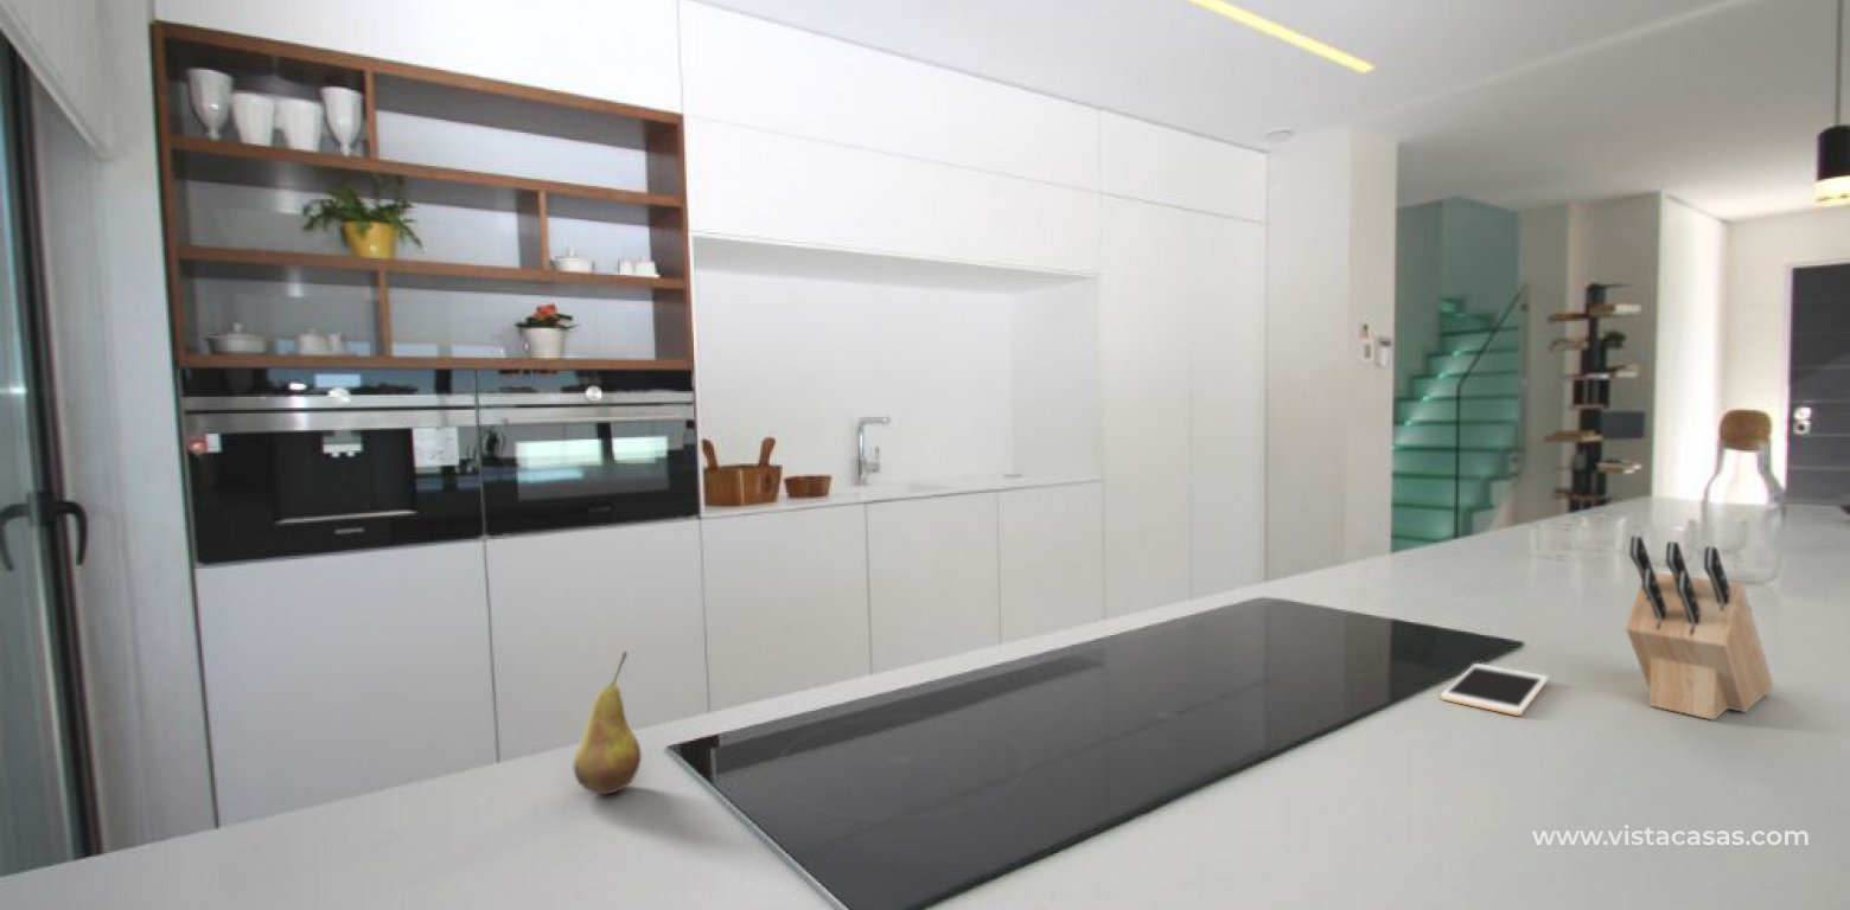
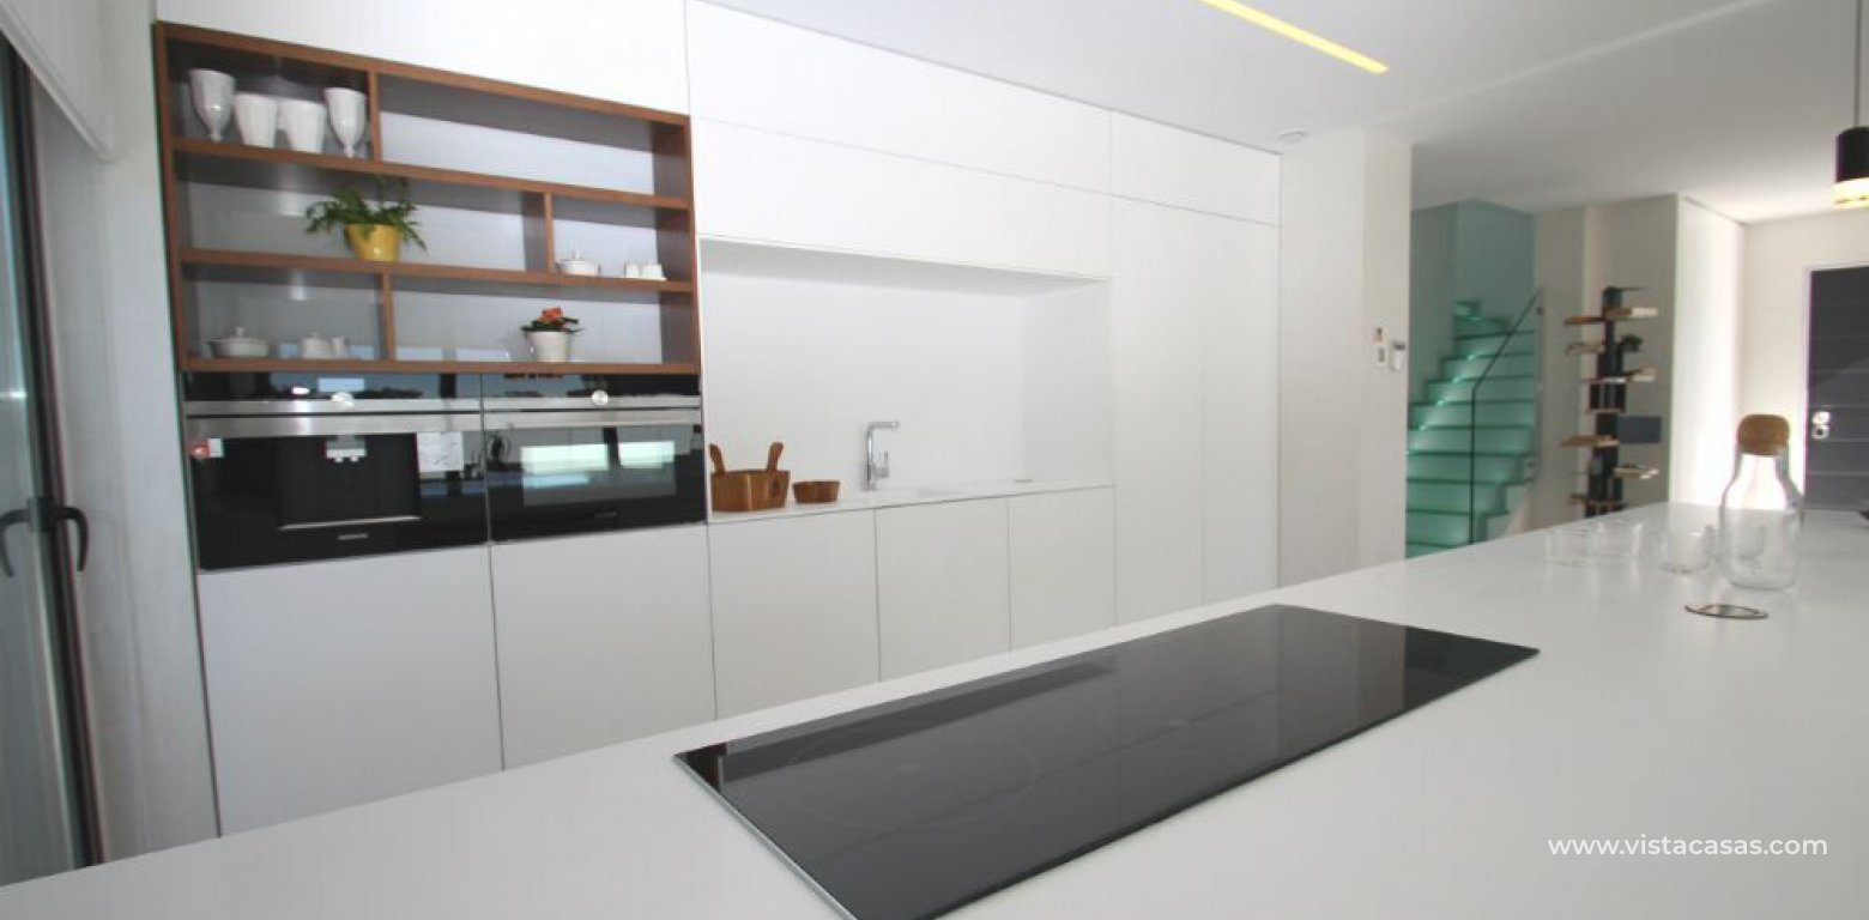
- fruit (606, 724)
- knife block (1697, 616)
- cell phone (1495, 687)
